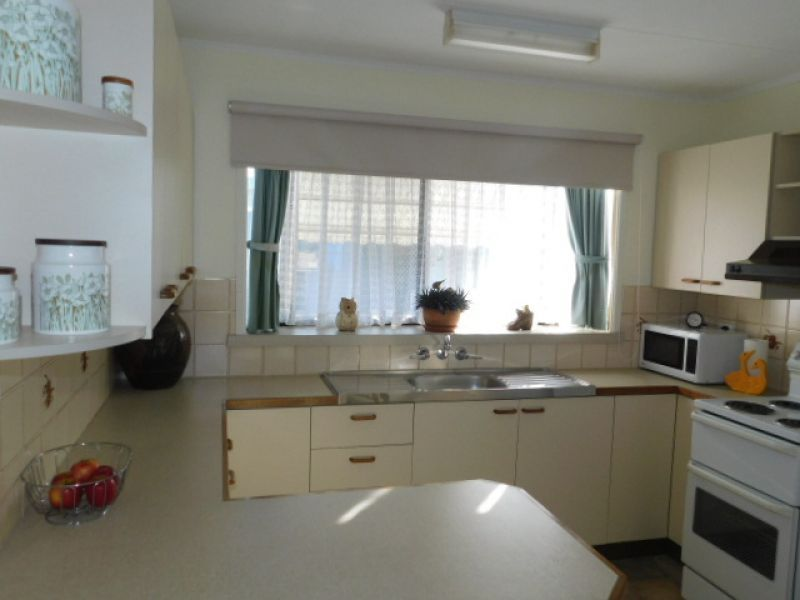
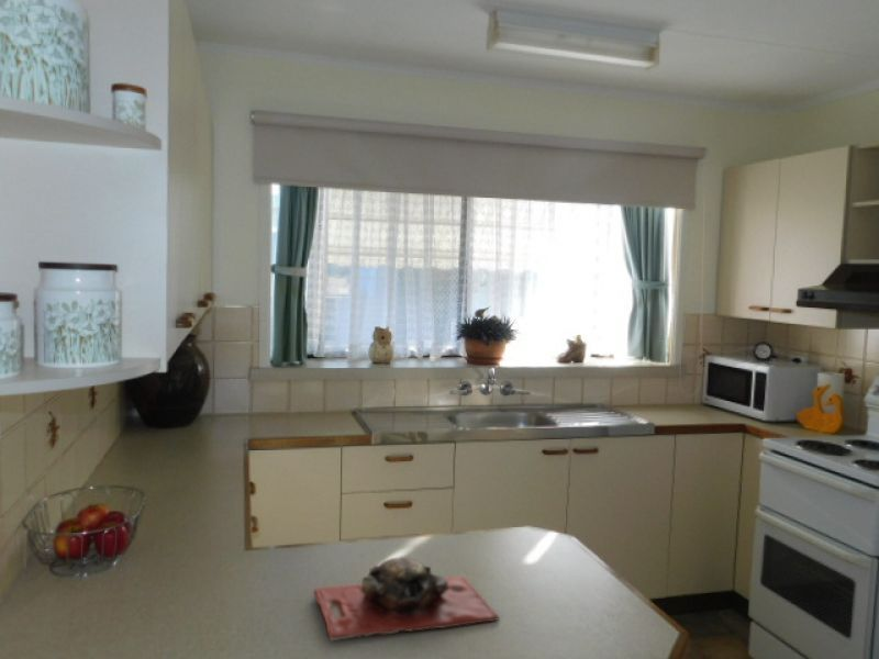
+ cutting board (404, 585)
